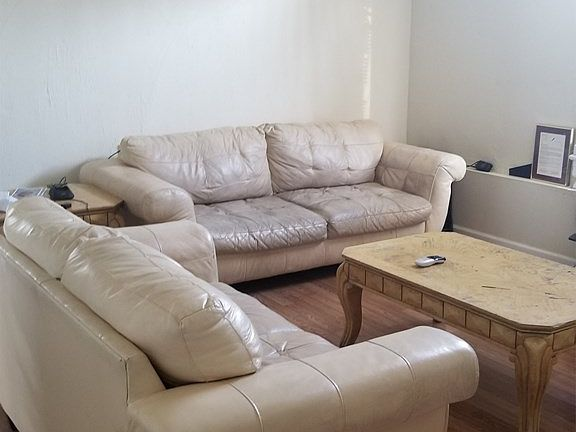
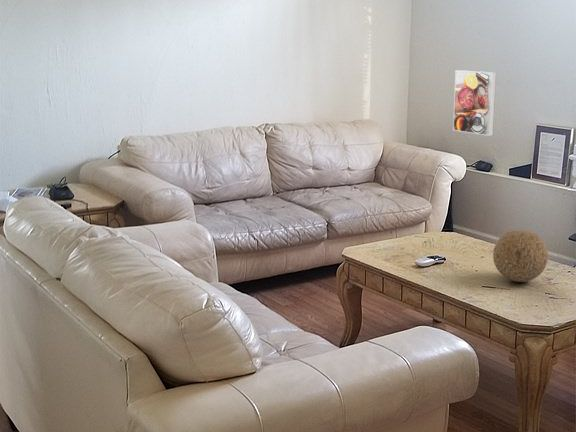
+ decorative ball (520, 255)
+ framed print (473, 102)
